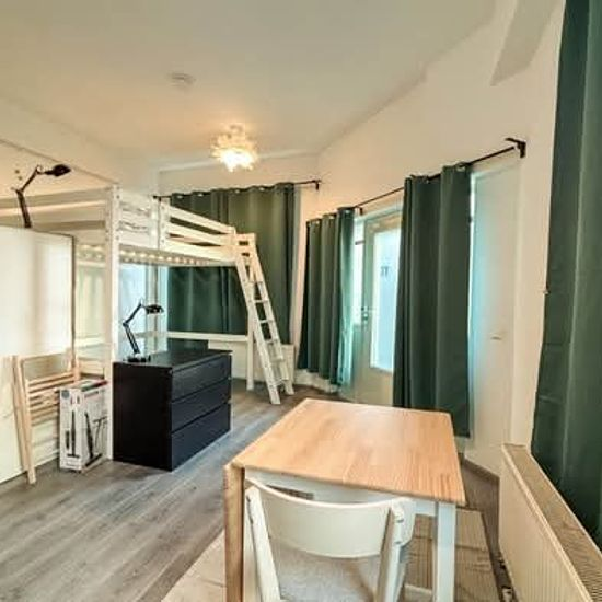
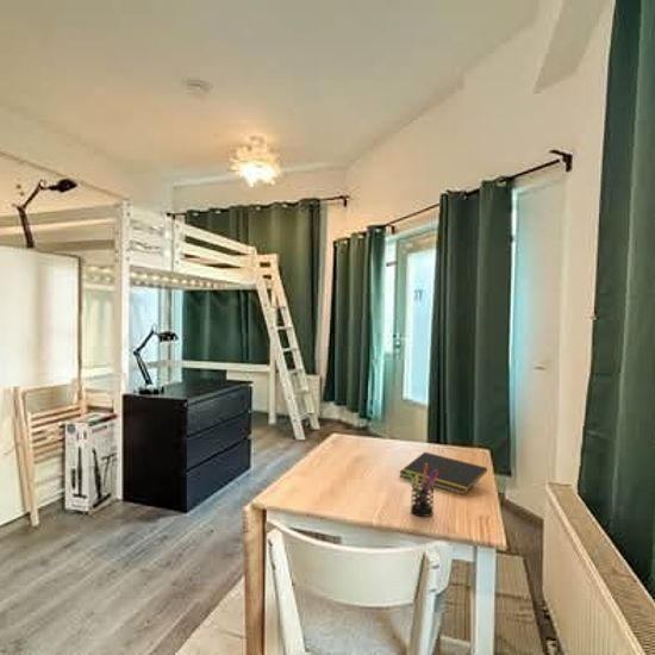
+ pen holder (420, 487)
+ notepad (442, 472)
